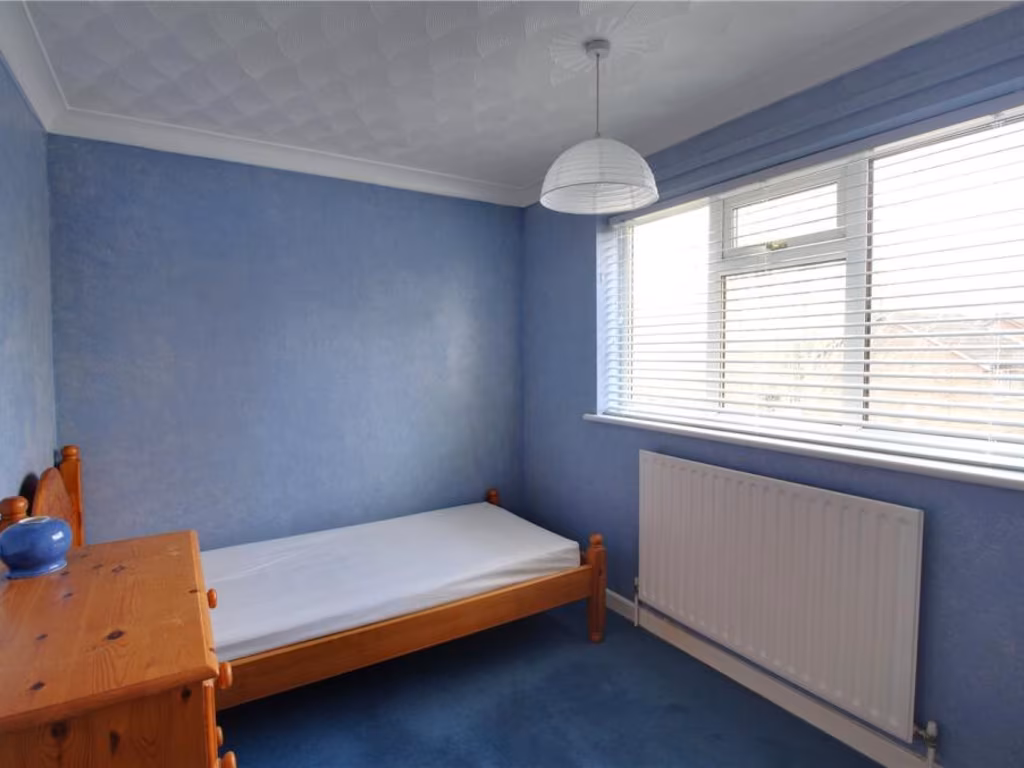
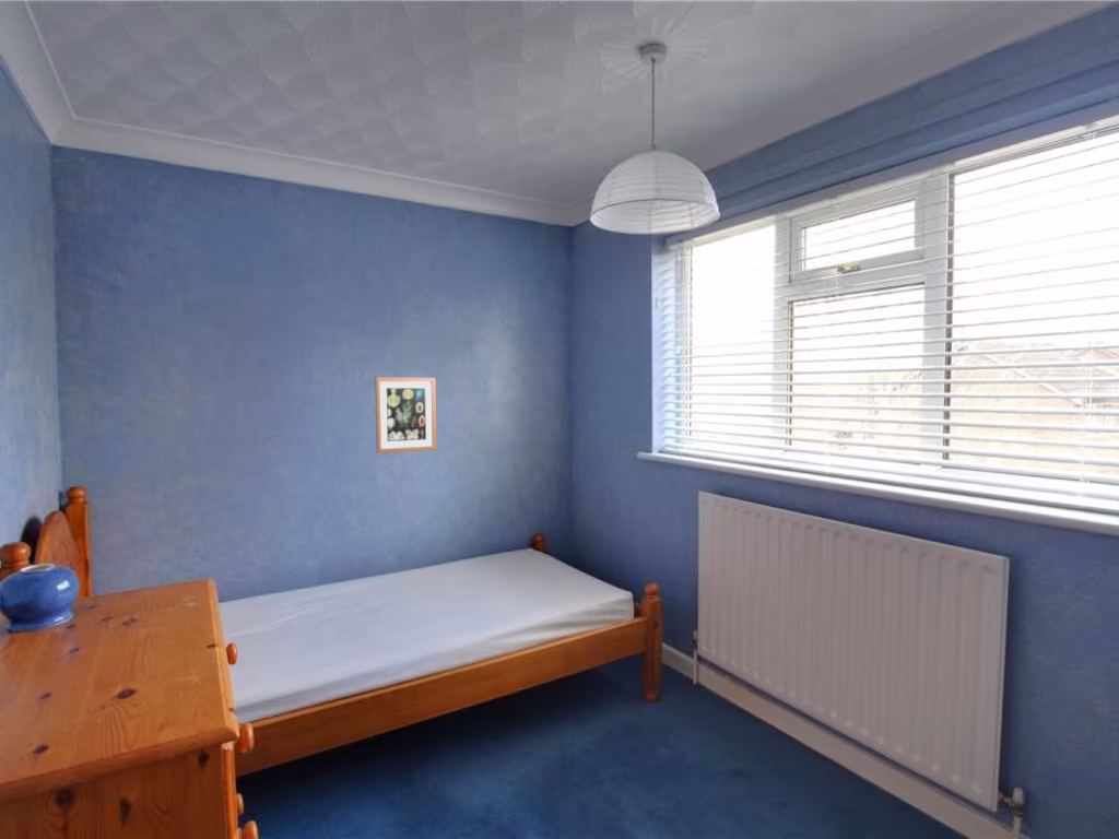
+ wall art (407, 414)
